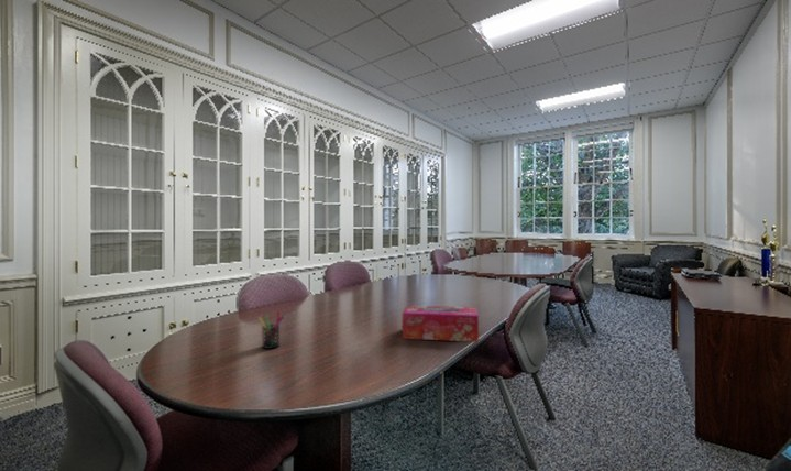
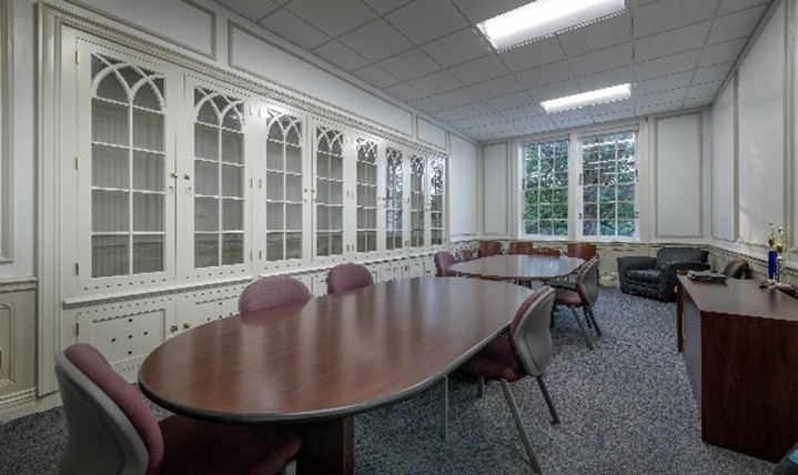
- tissue box (440, 321)
- pen holder (271, 328)
